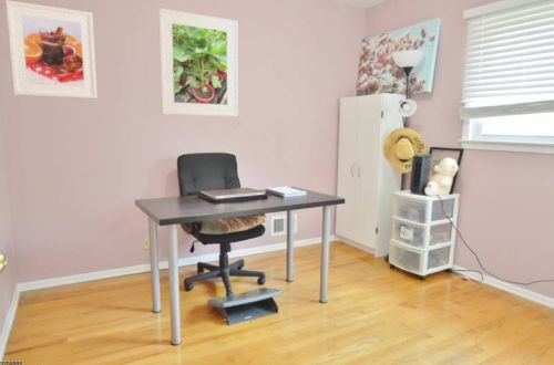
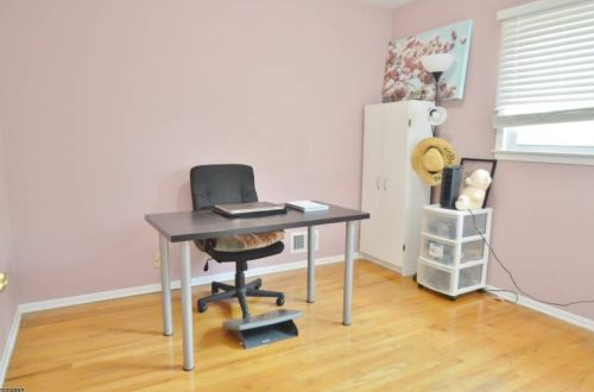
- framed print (201, 65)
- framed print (54, 52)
